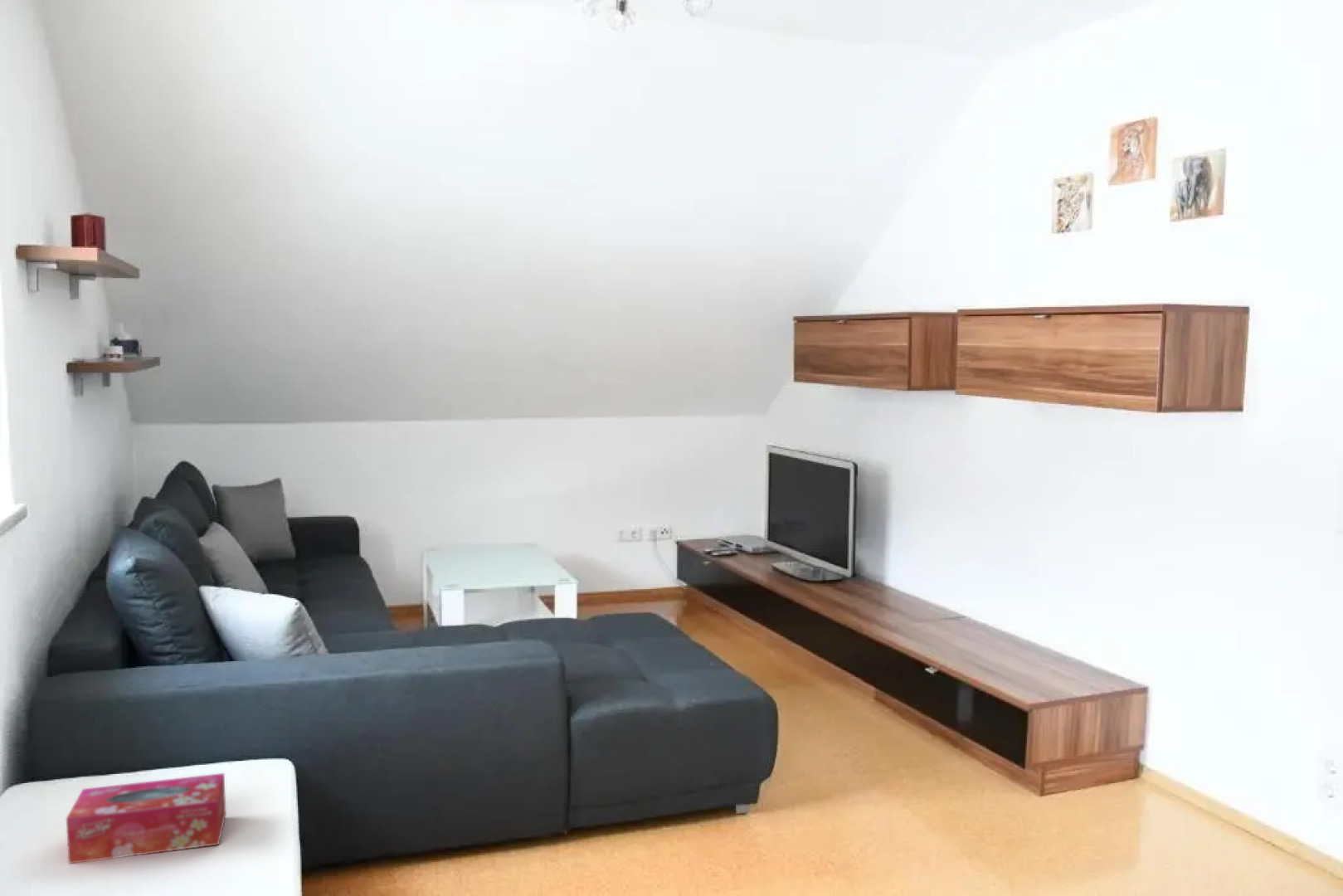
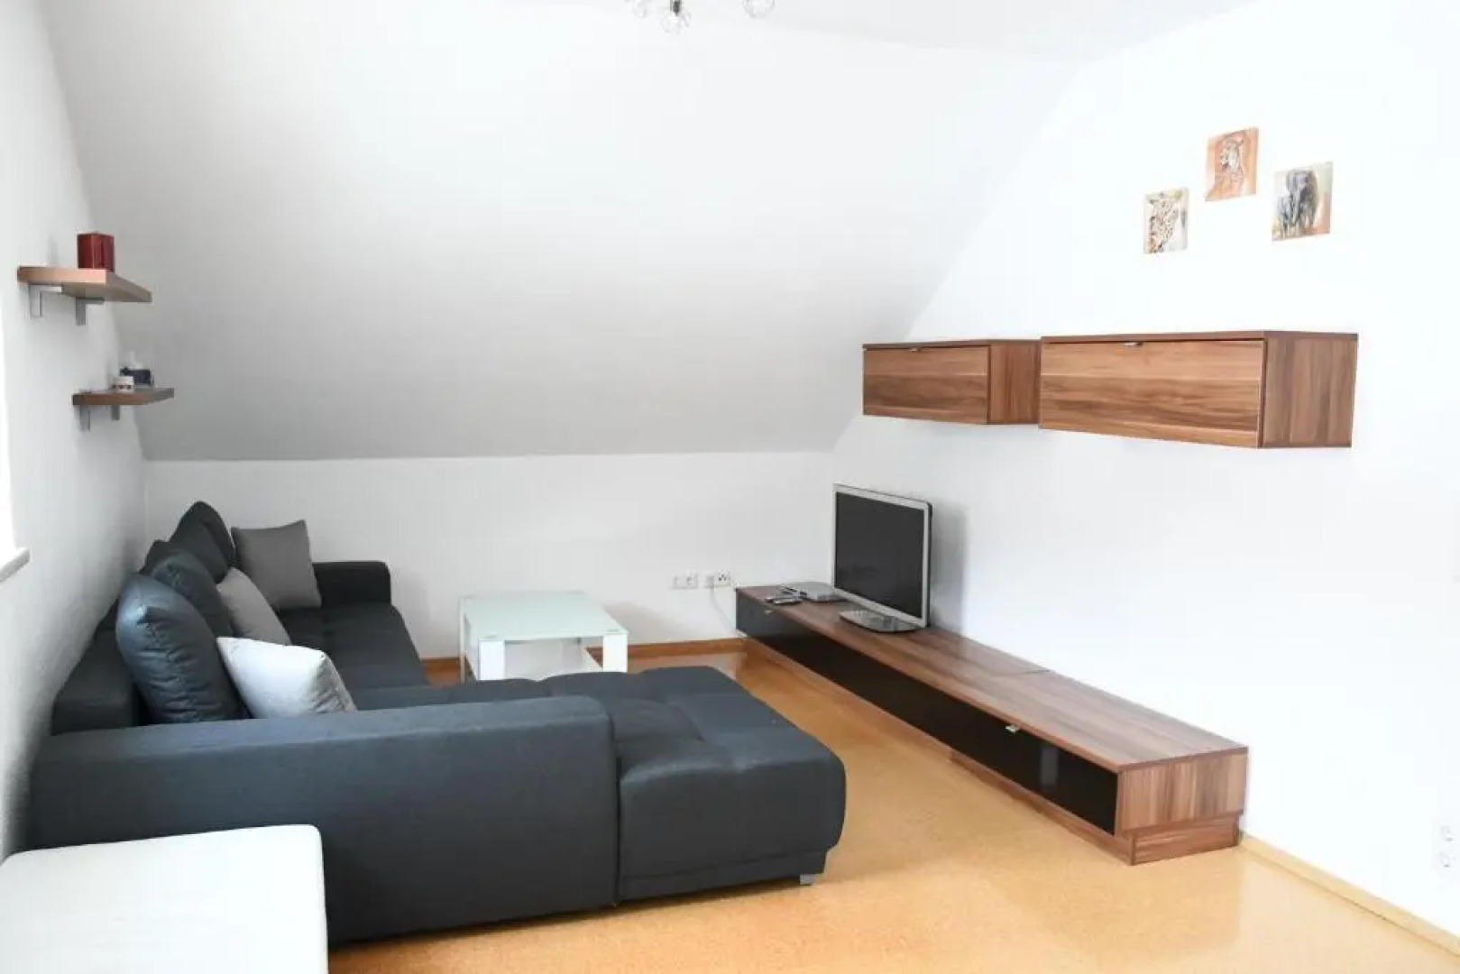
- tissue box (150, 816)
